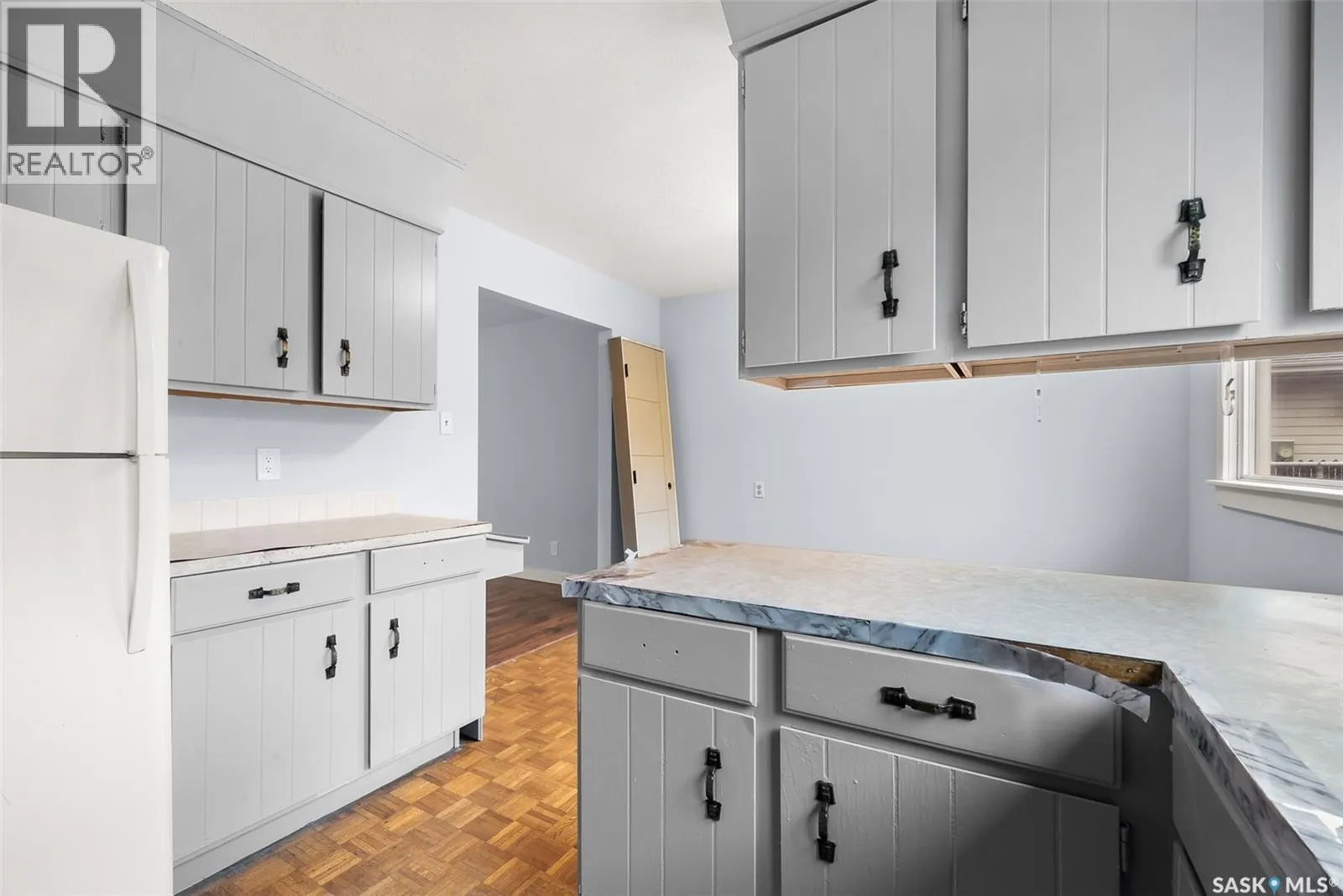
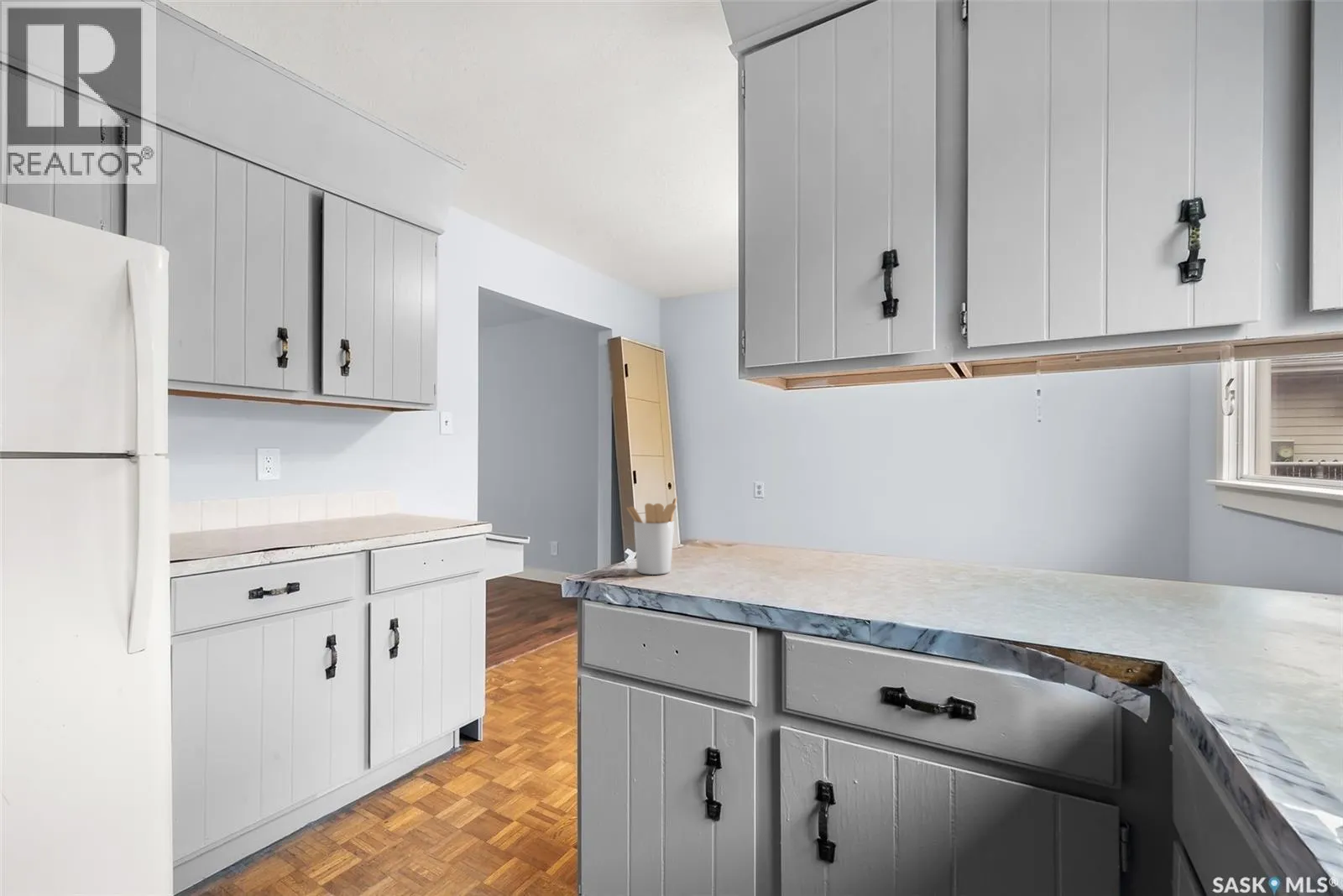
+ utensil holder (656, 534)
